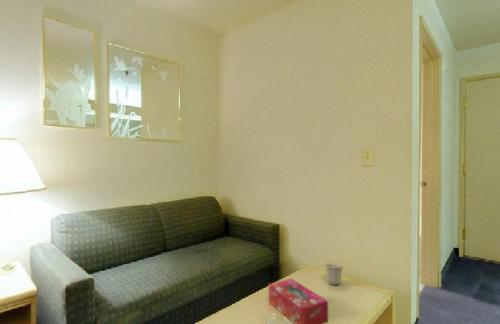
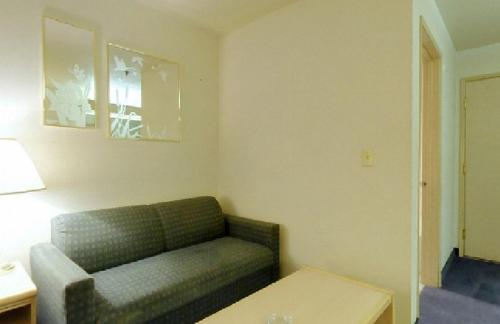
- tissue box (296, 301)
- cup (333, 273)
